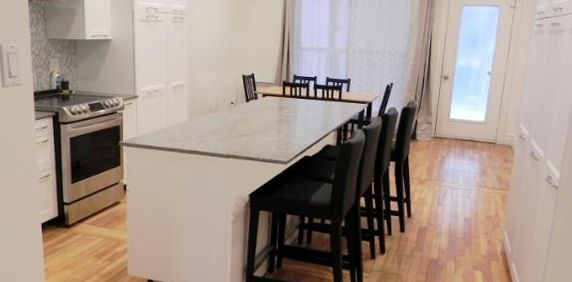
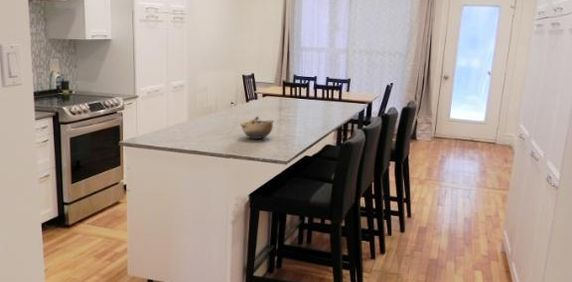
+ bowl (256, 128)
